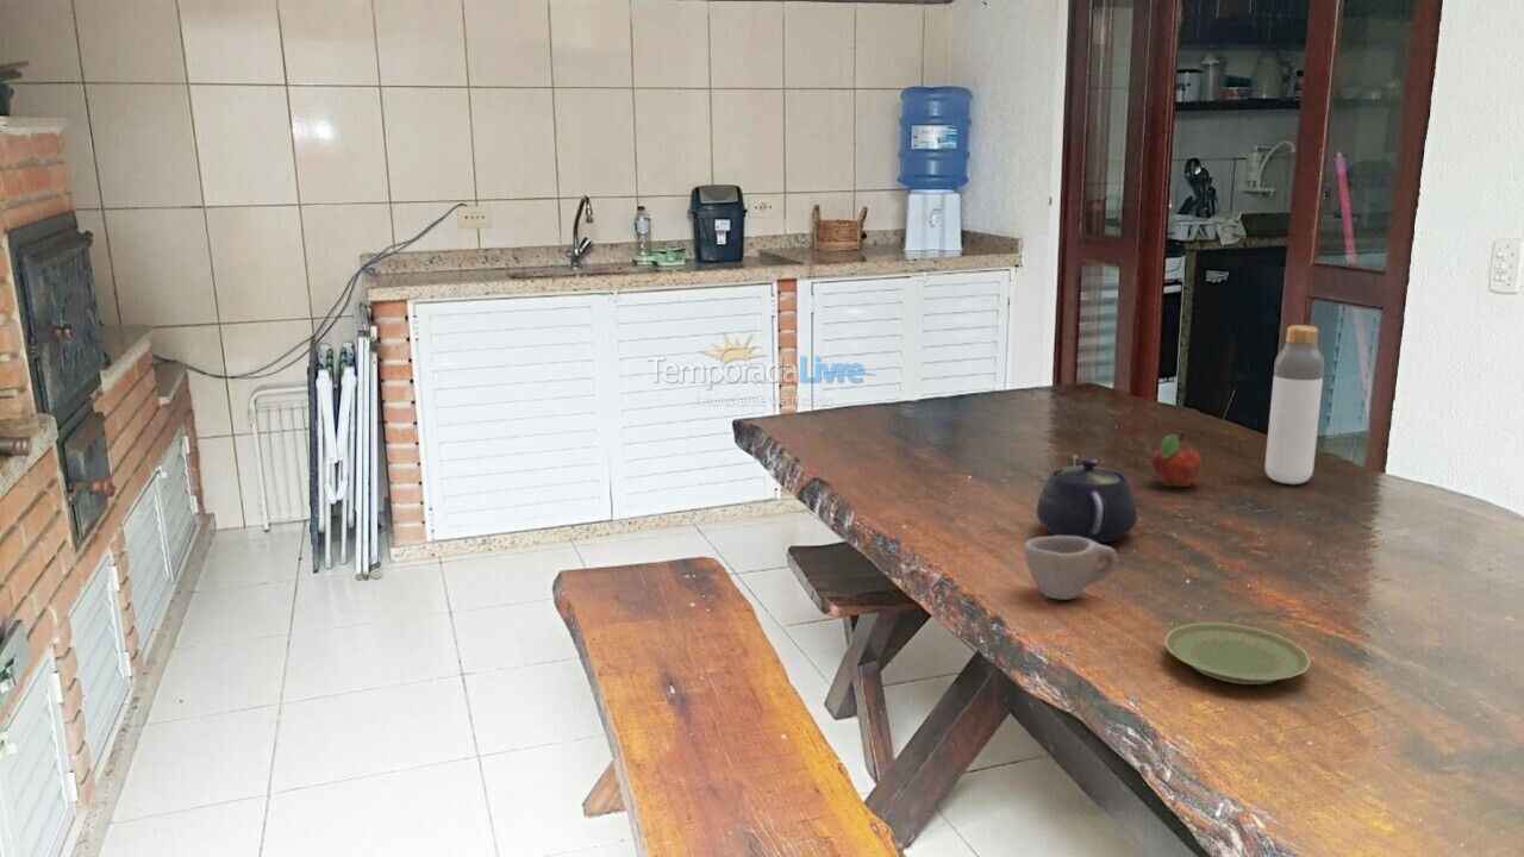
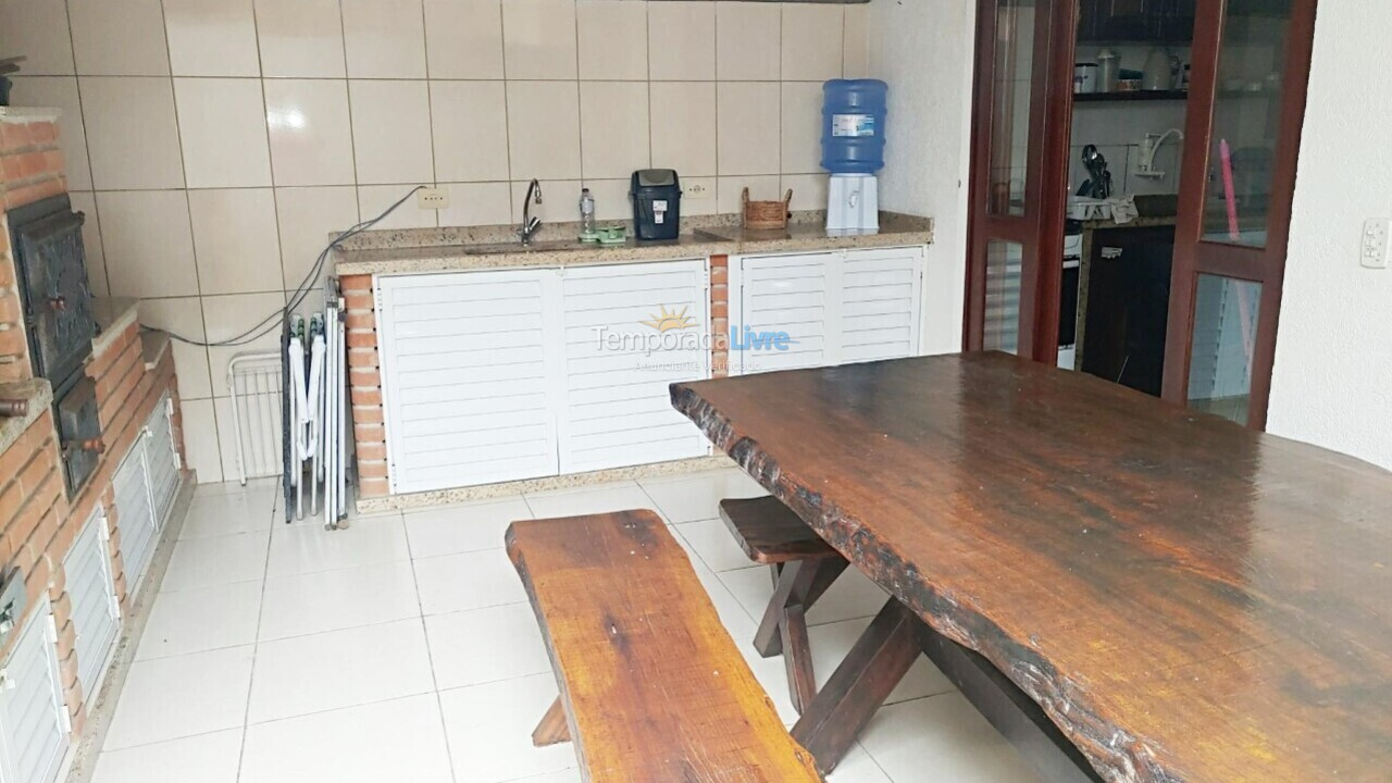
- teapot (1086, 495)
- fruit (1175, 459)
- bottle (1294, 405)
- cup (1069, 568)
- plate (1235, 657)
